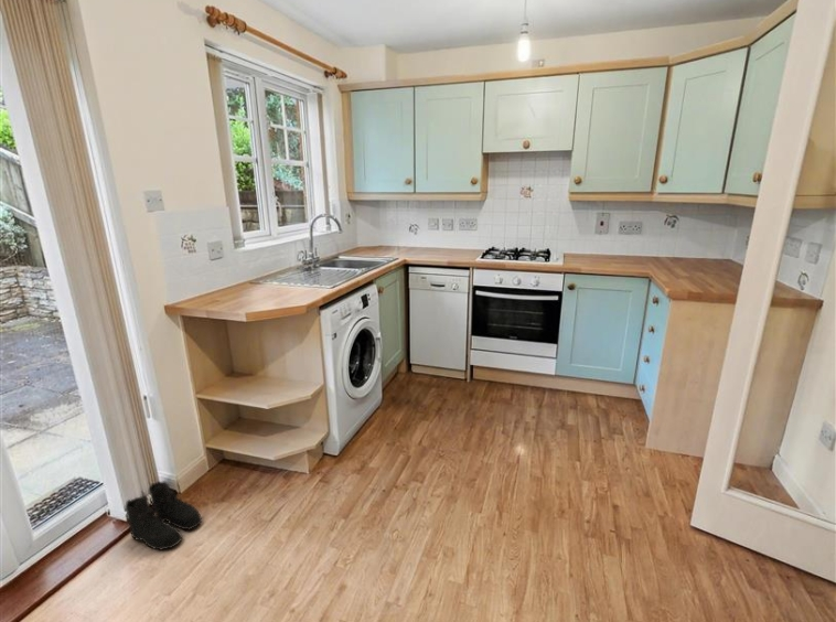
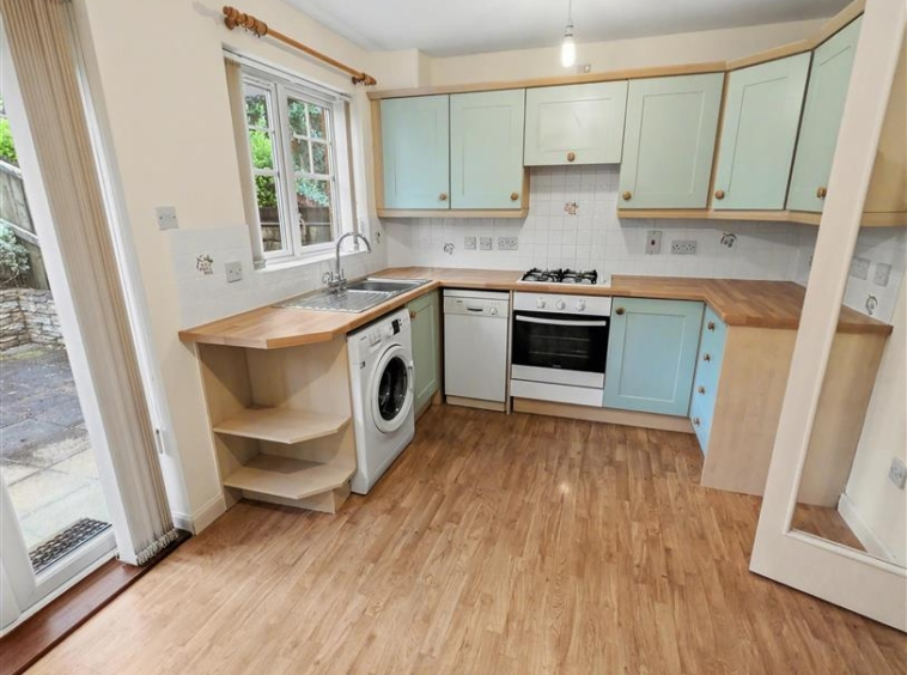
- boots (163, 511)
